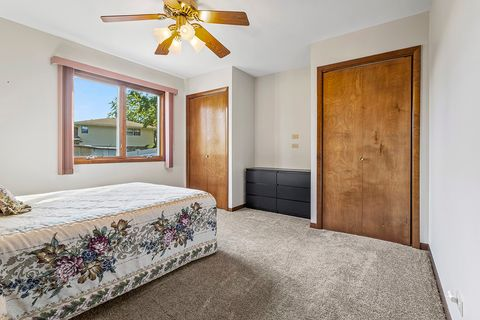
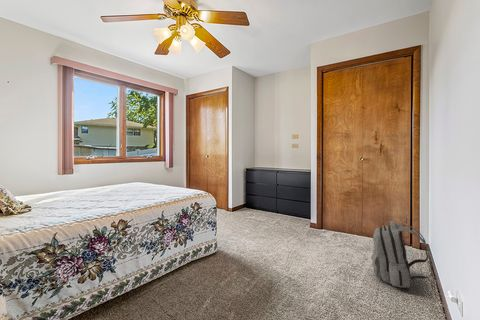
+ backpack (399, 251)
